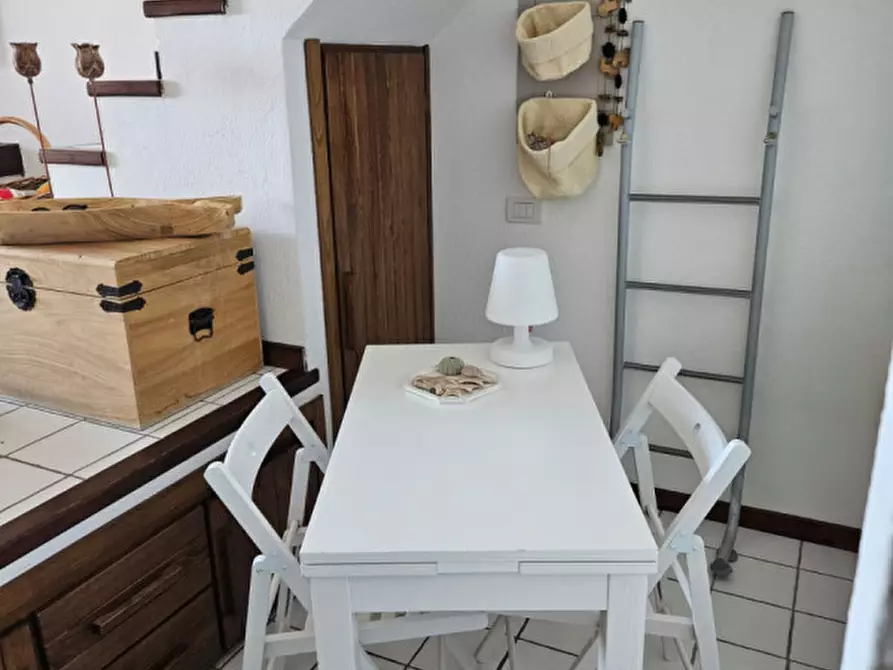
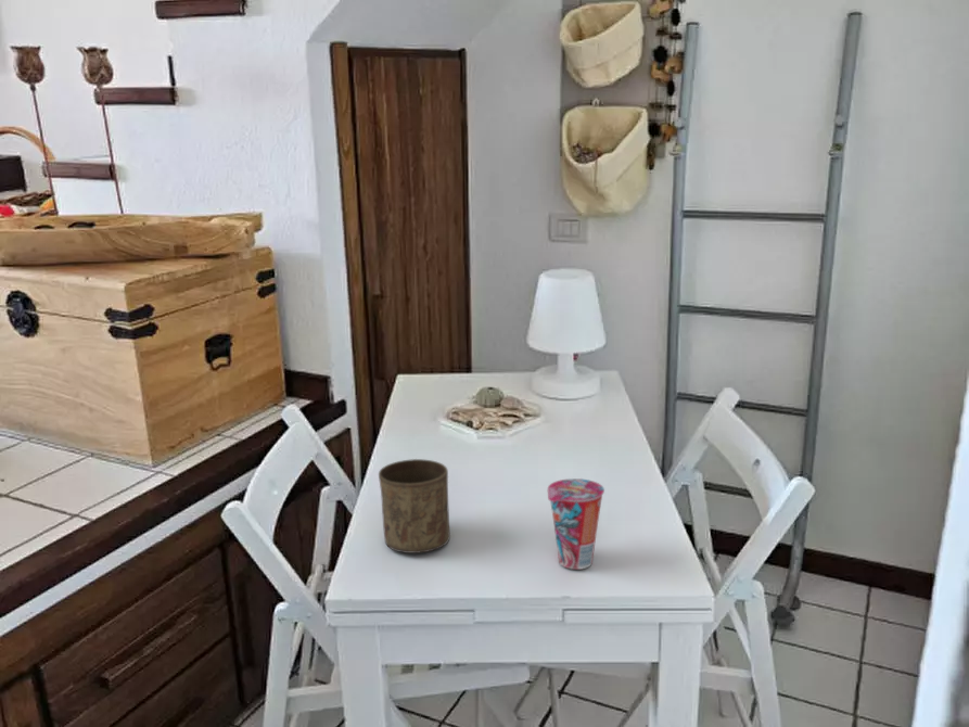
+ cup (574, 526)
+ cup (415, 506)
